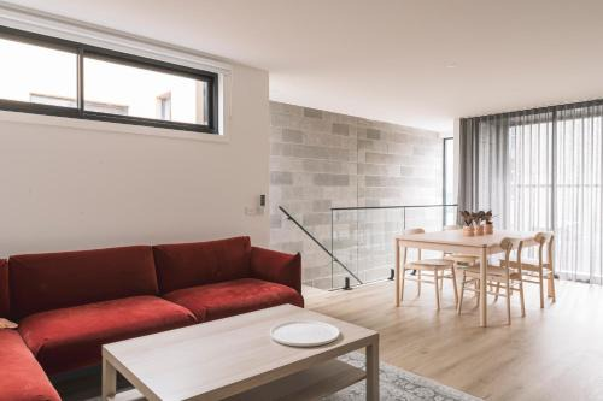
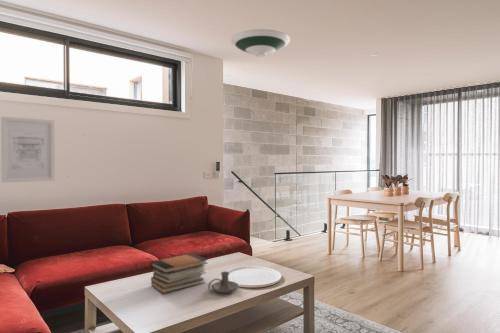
+ wall art (29, 150)
+ candle holder (222, 282)
+ book stack (179, 272)
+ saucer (260, 47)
